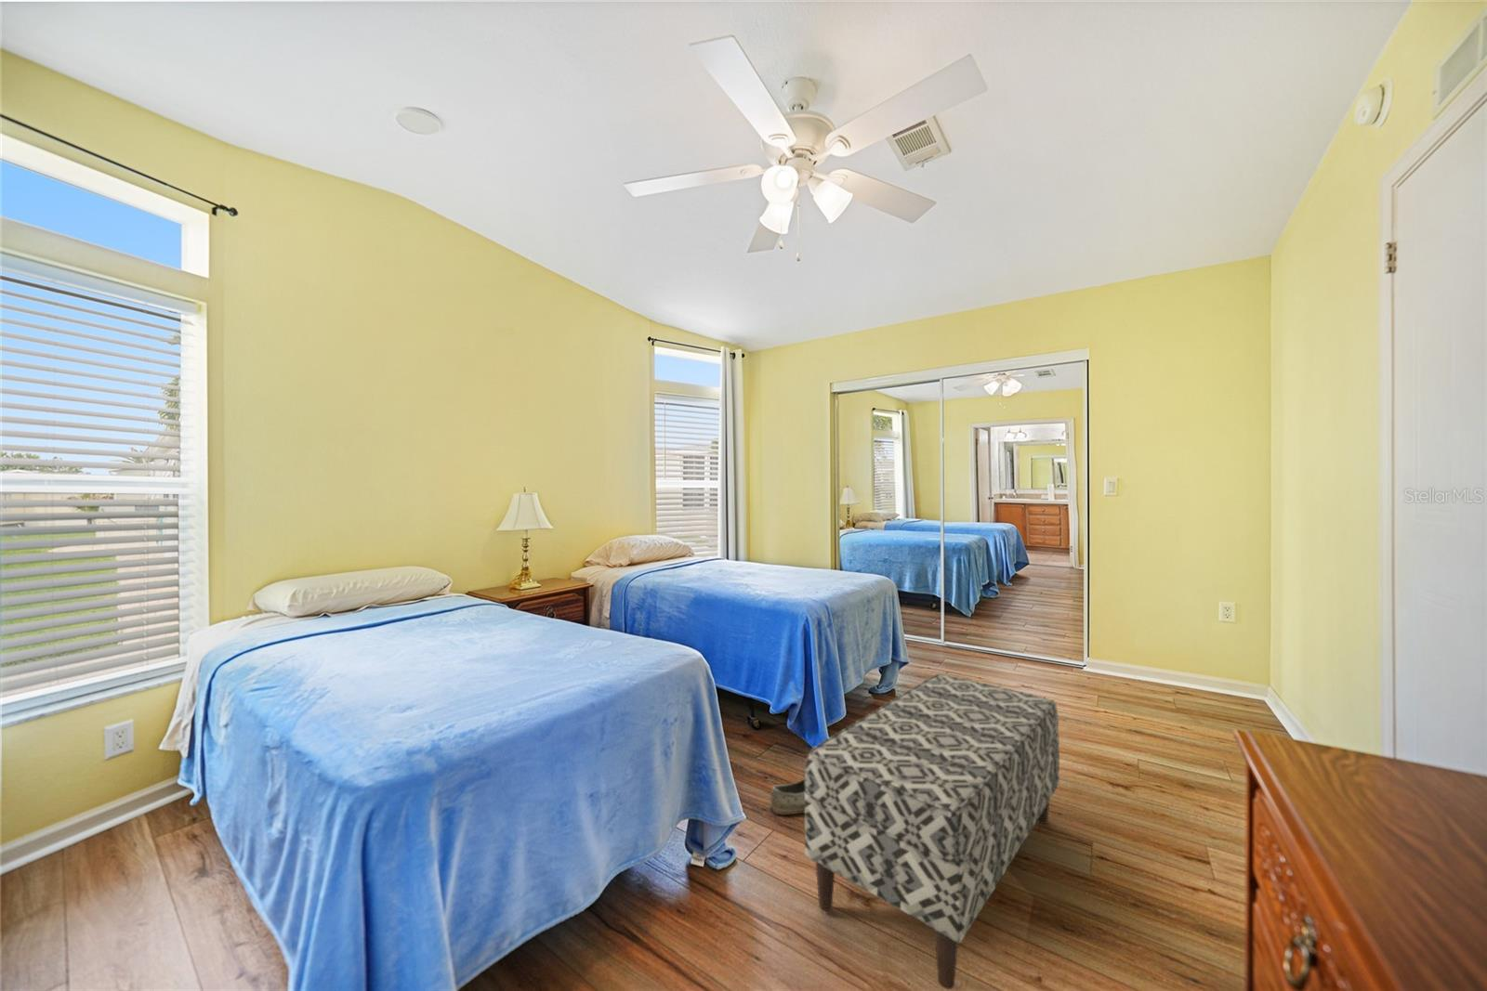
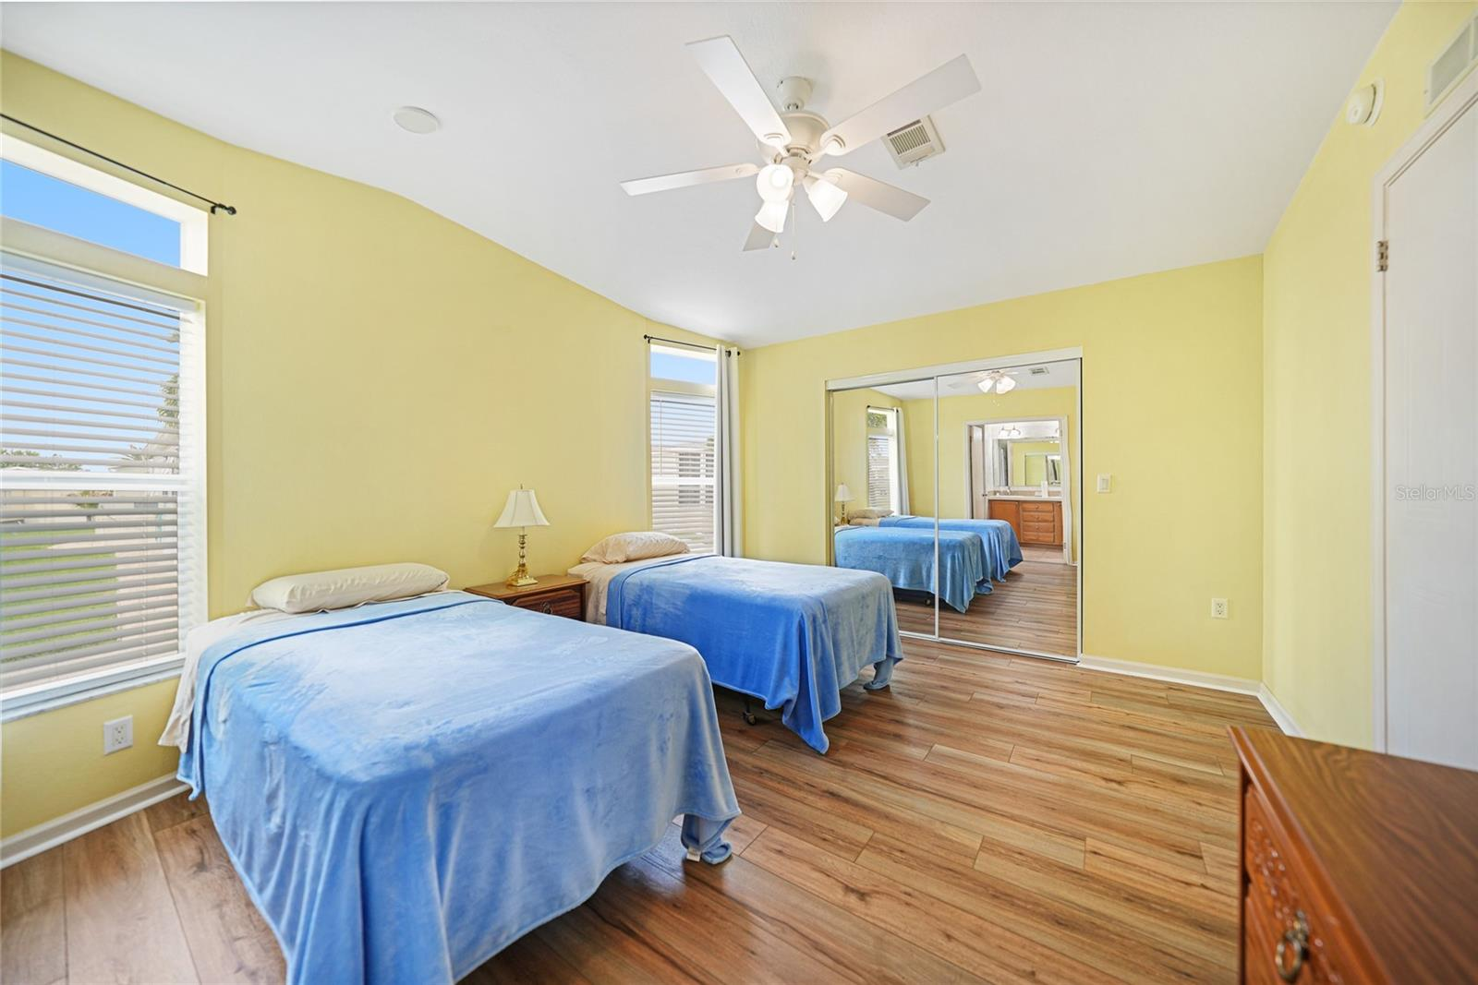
- shoe (804, 790)
- bench (945, 791)
